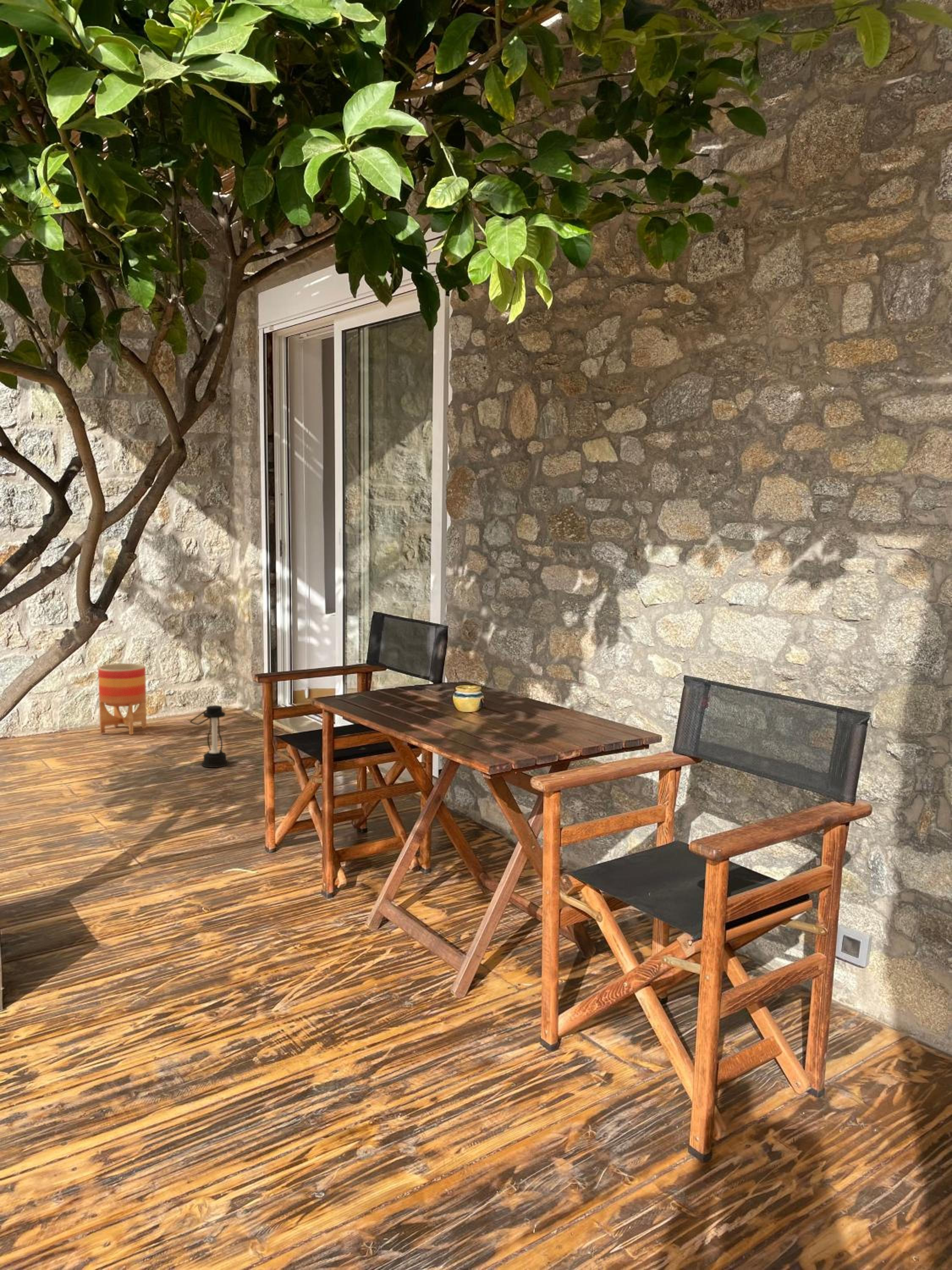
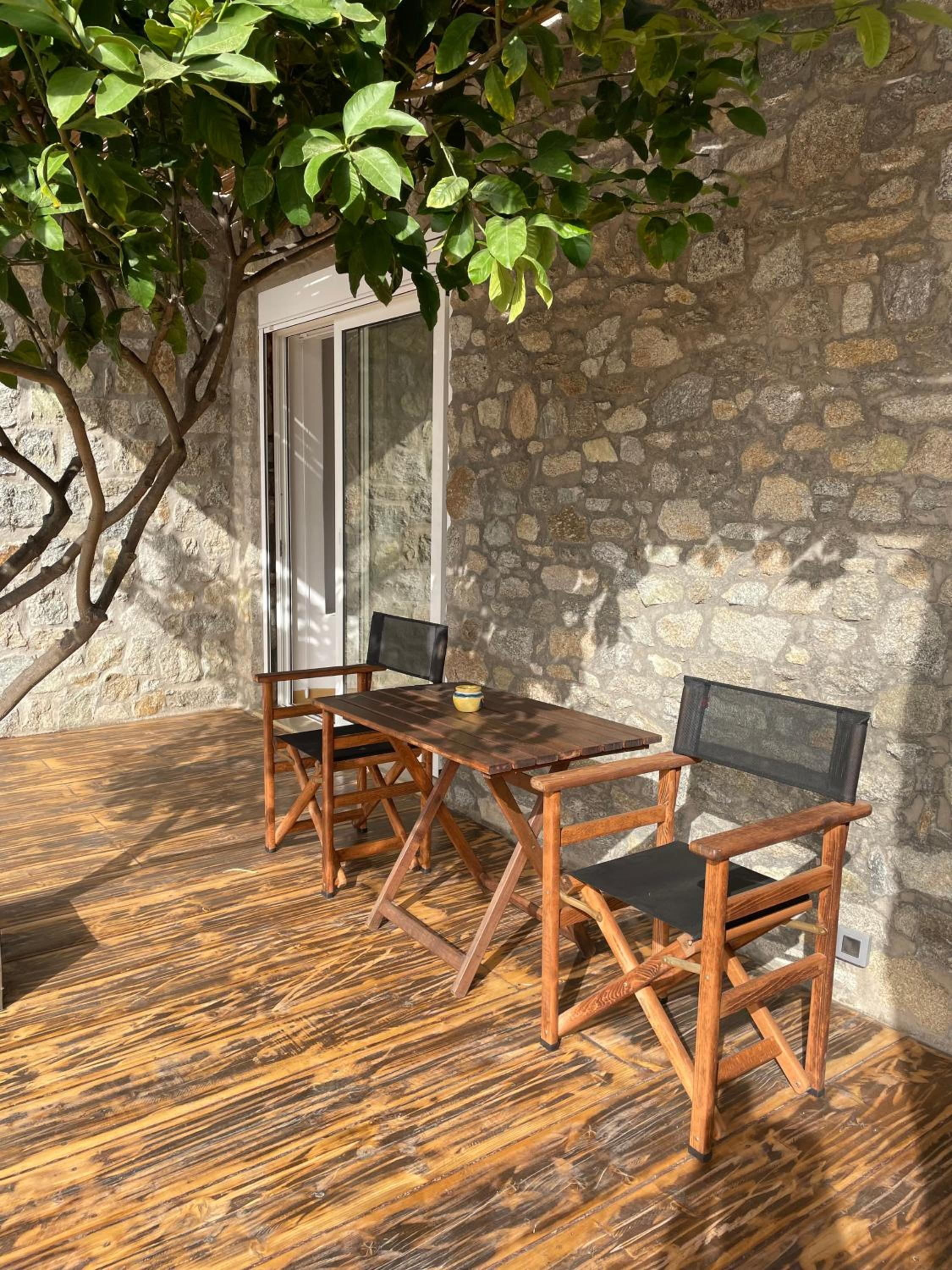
- lantern (209, 735)
- planter (123, 698)
